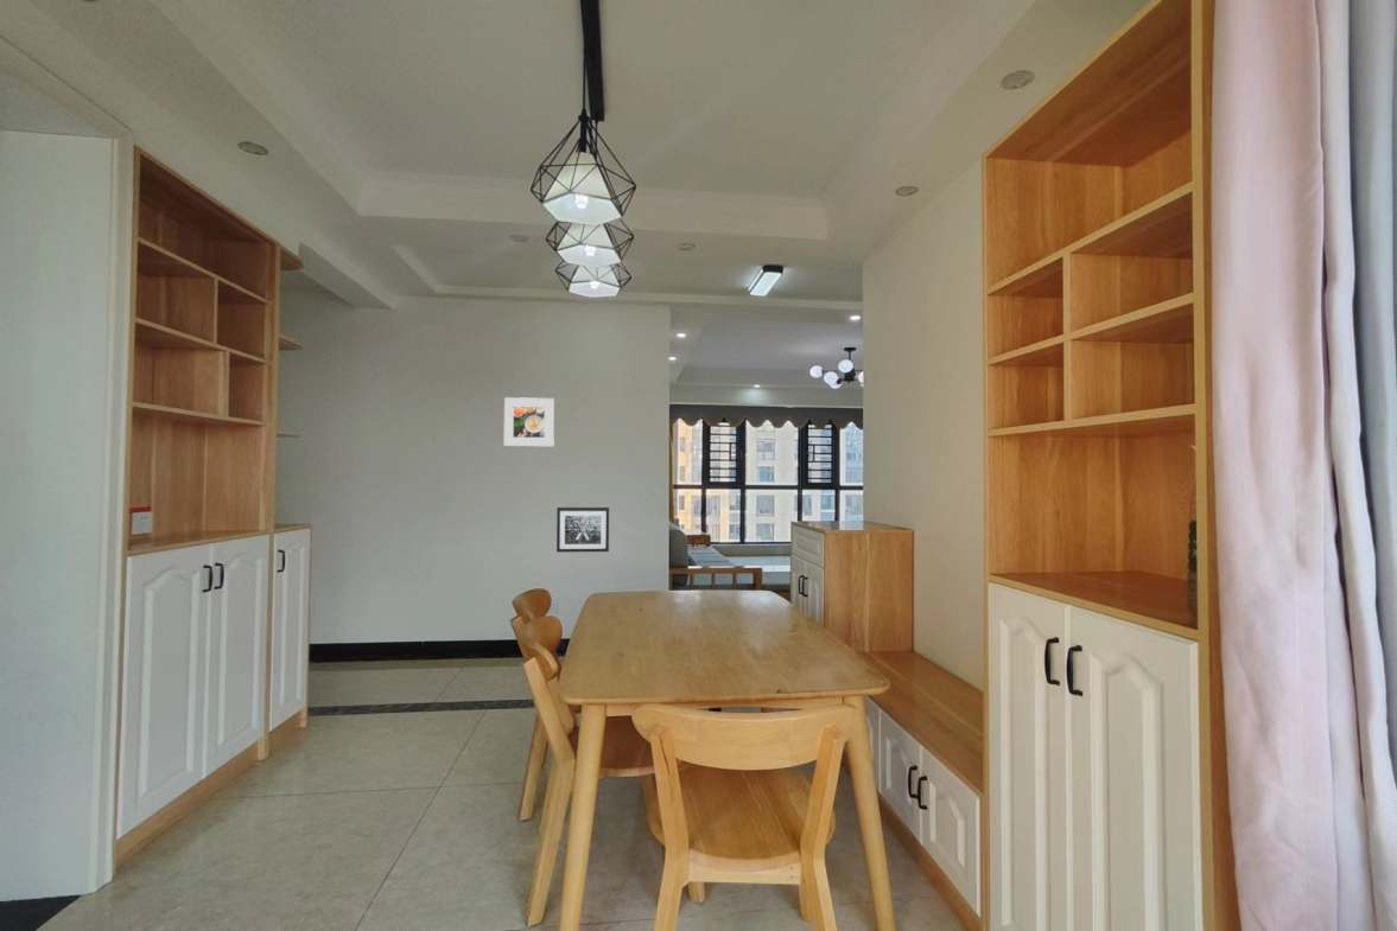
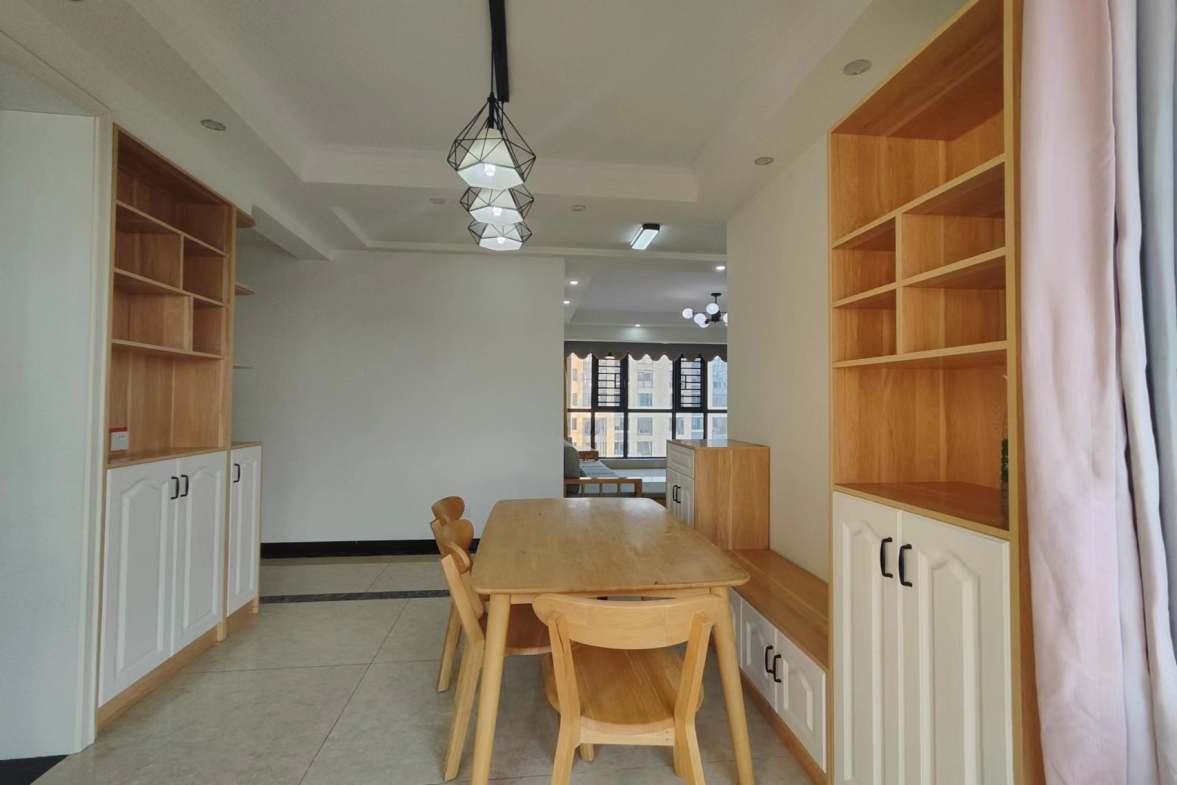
- wall art (583, 529)
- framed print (528, 421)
